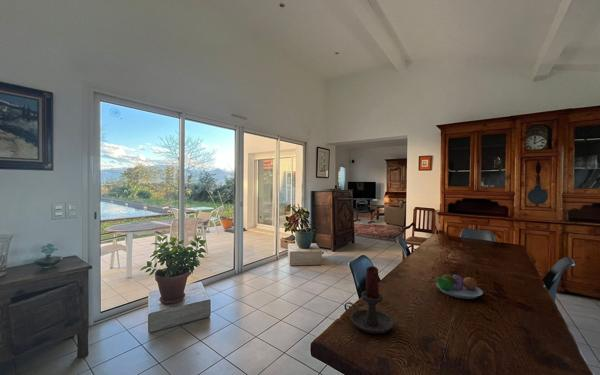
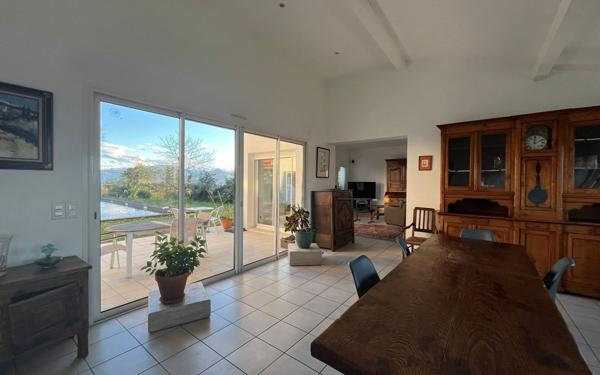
- candle holder (366, 294)
- fruit bowl (456, 283)
